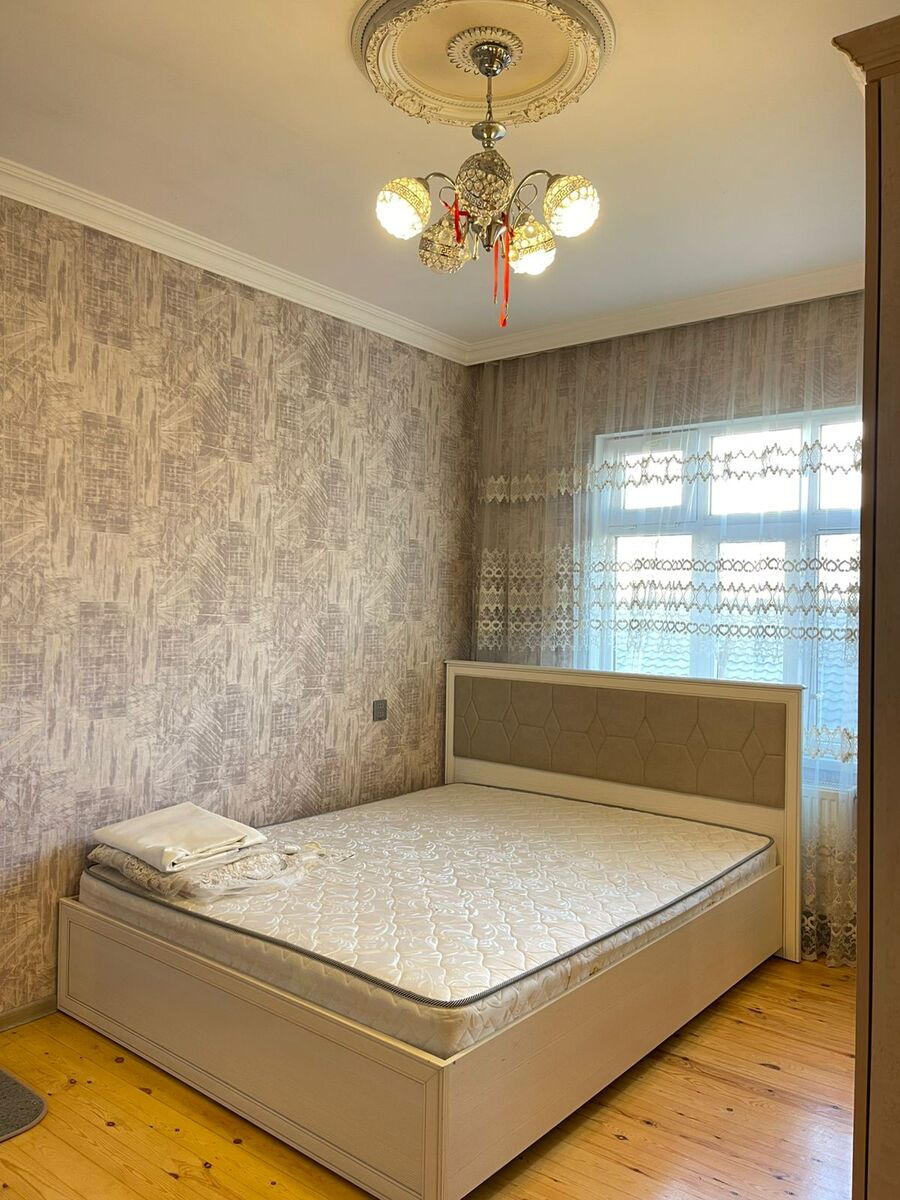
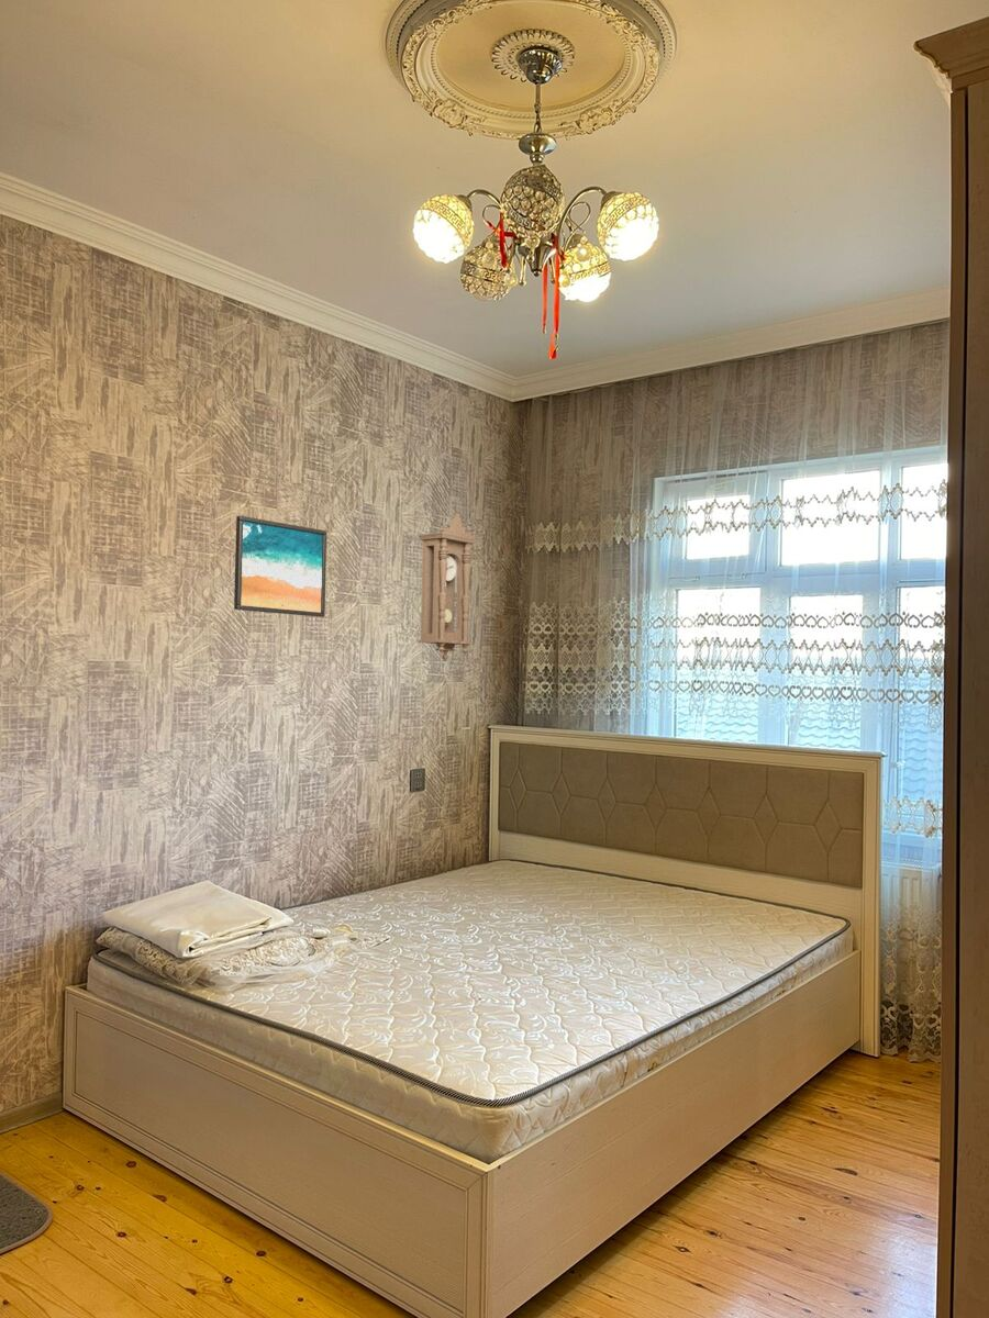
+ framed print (281, 568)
+ pendulum clock (446, 588)
